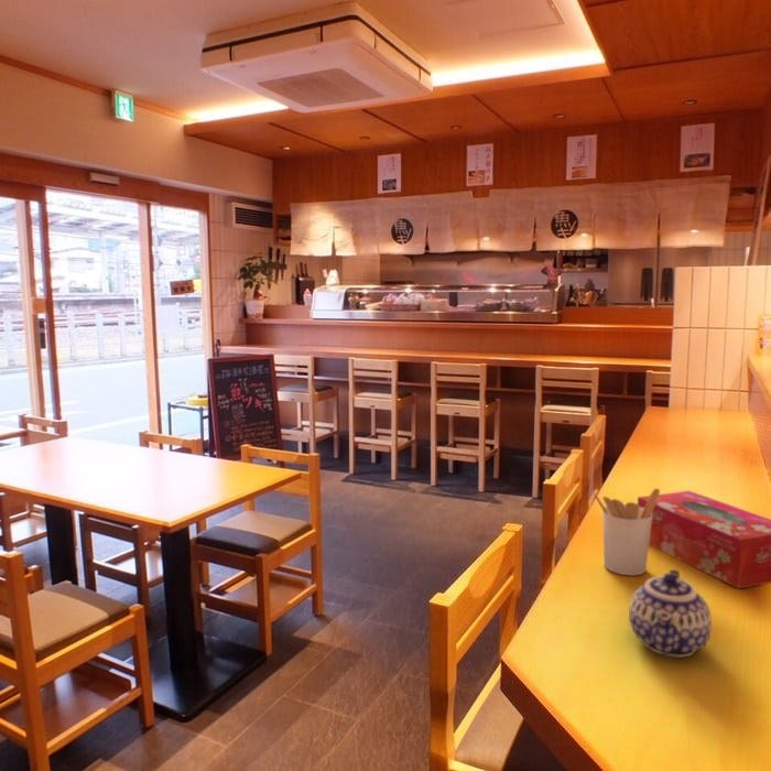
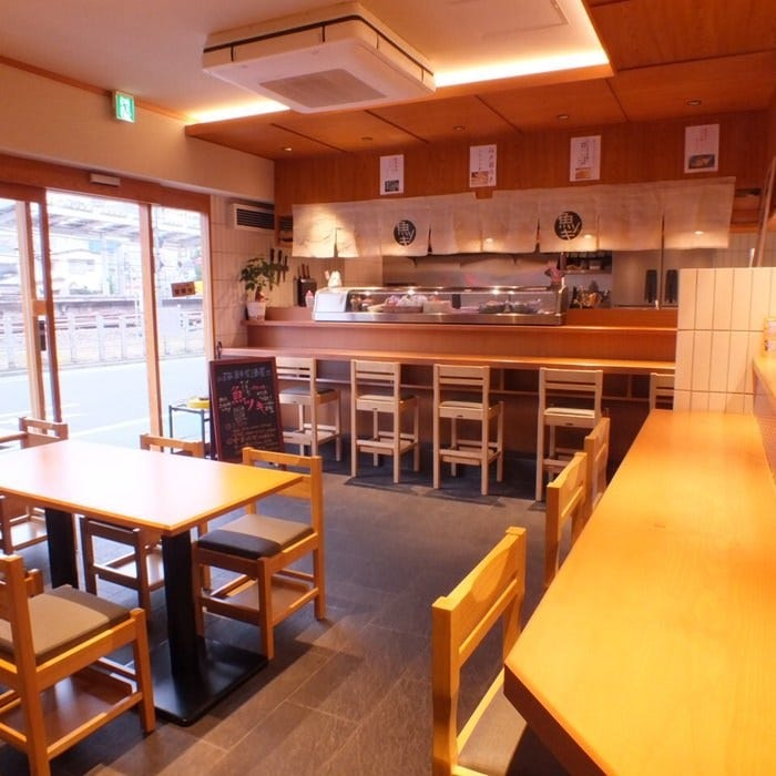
- teapot (670, 608)
- tissue box (710, 534)
- utensil holder (625, 530)
